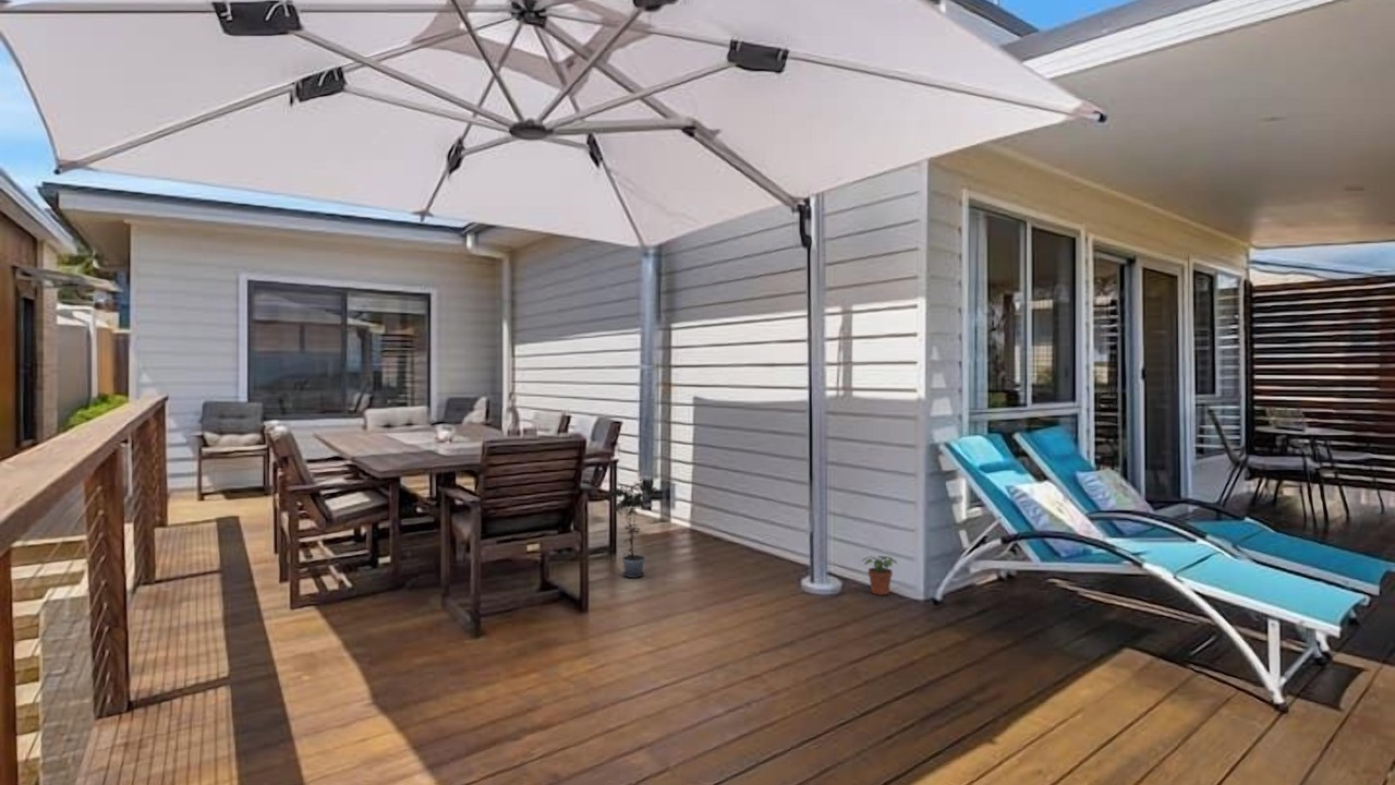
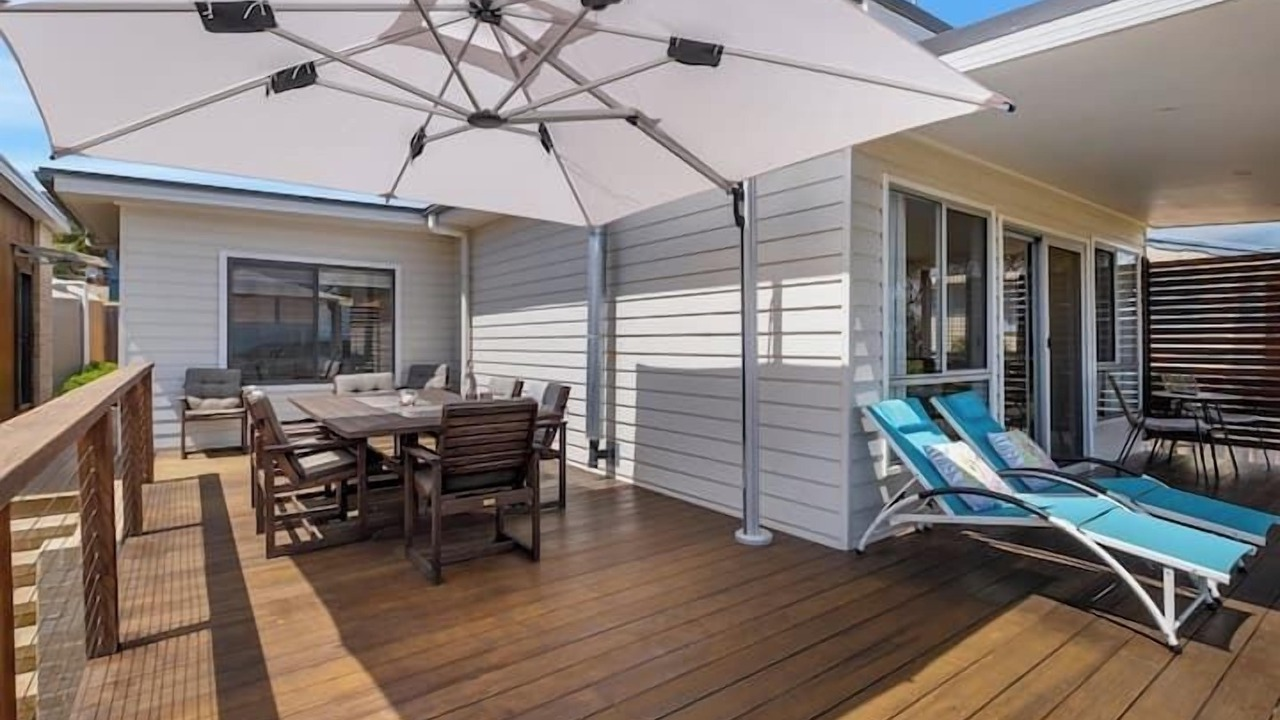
- potted plant (633, 527)
- potted plant (880, 575)
